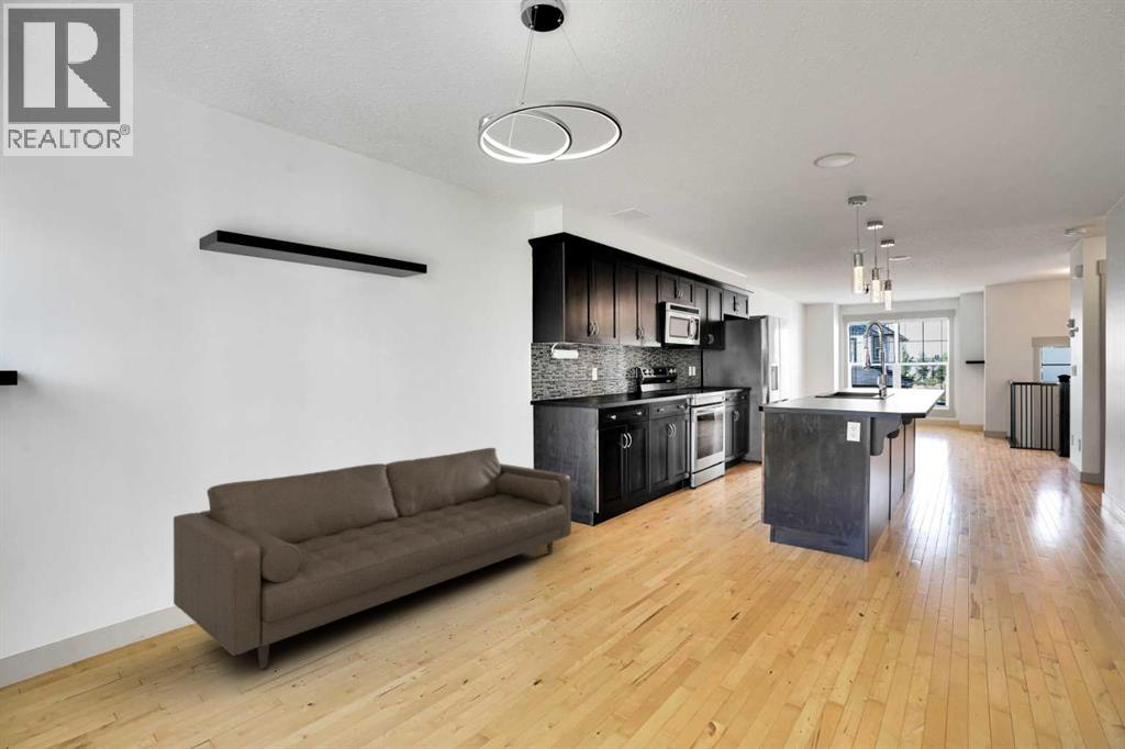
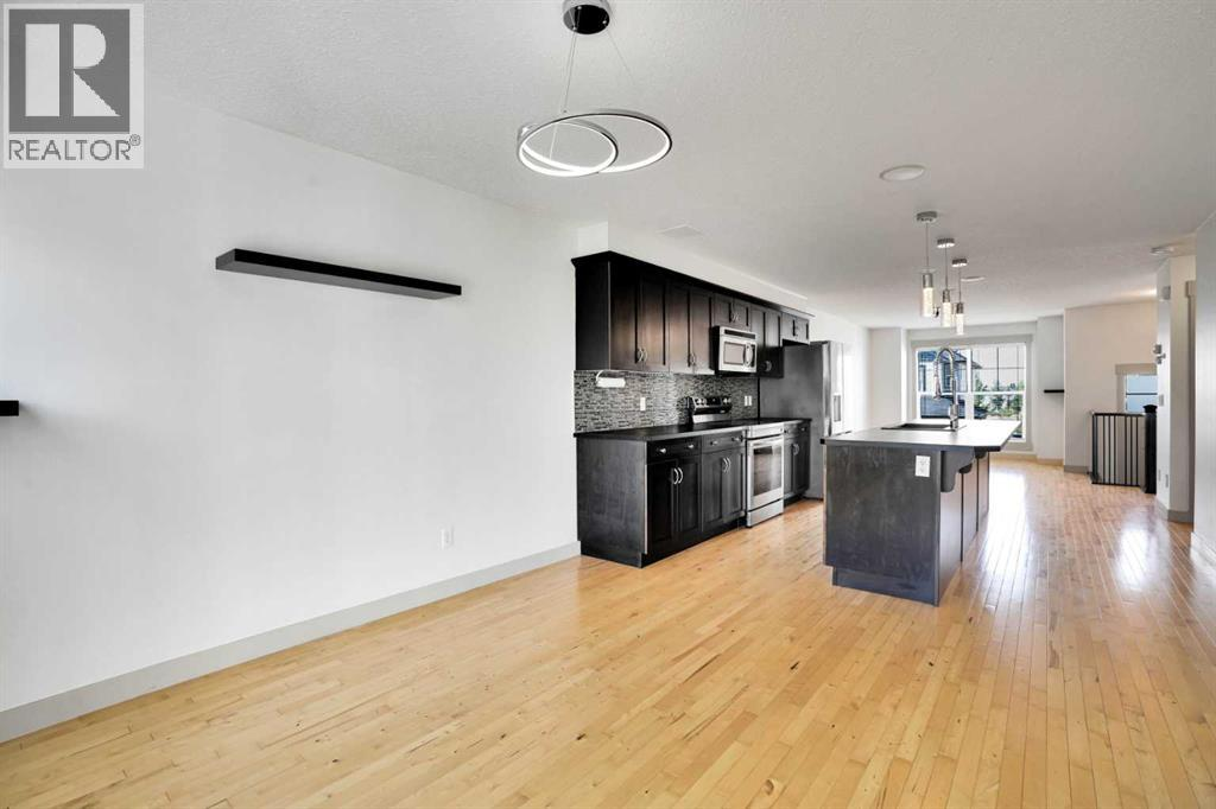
- sofa (408, 525)
